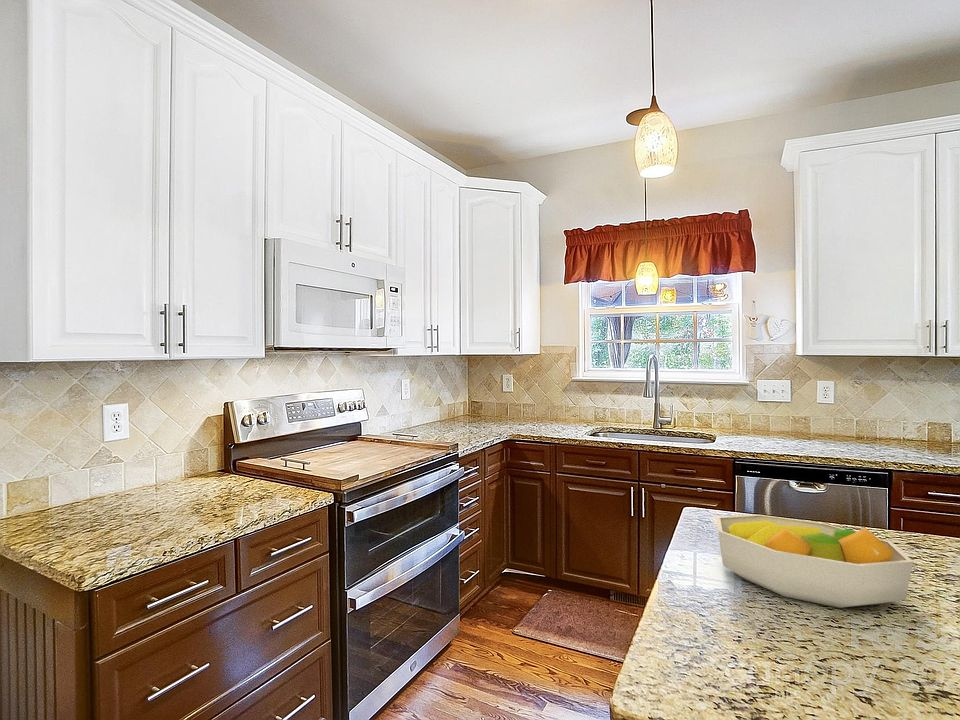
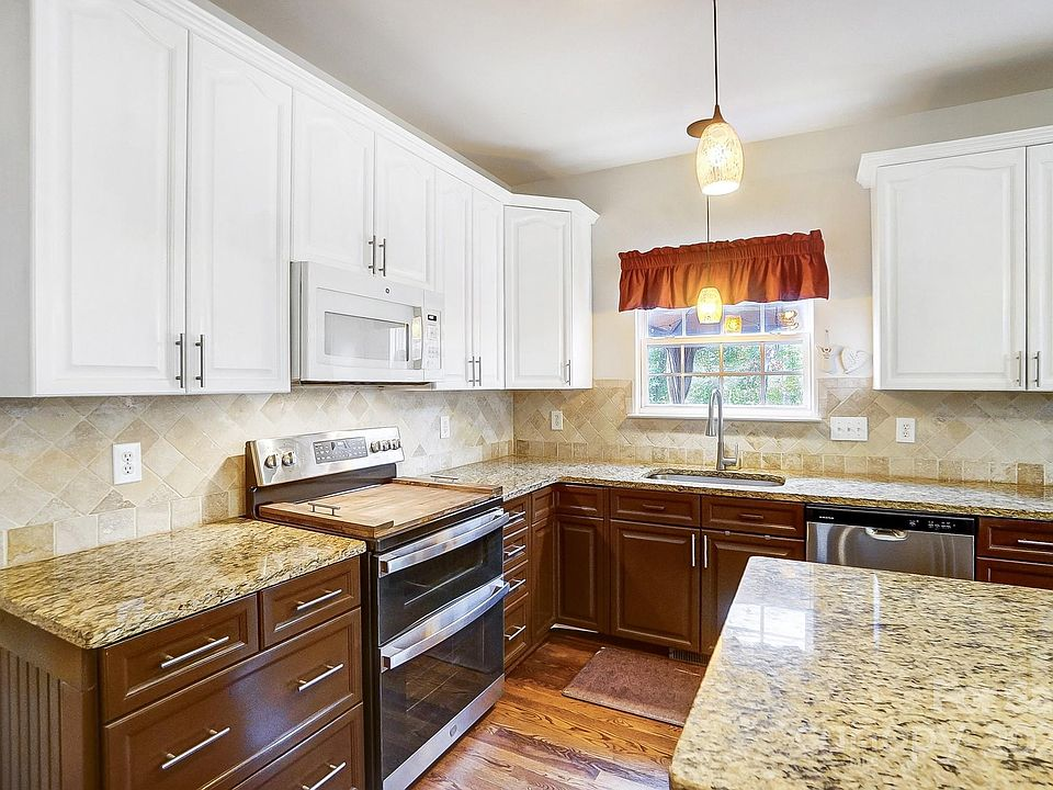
- fruit bowl (802, 549)
